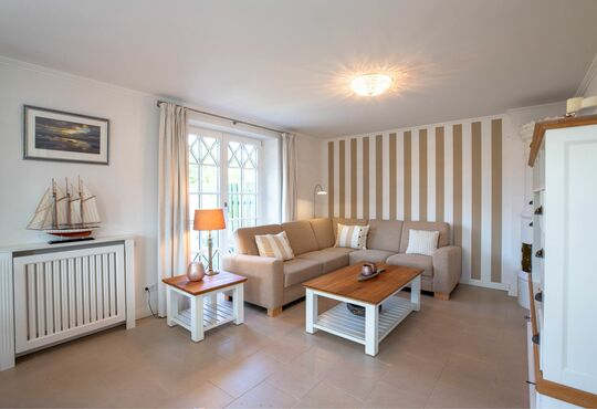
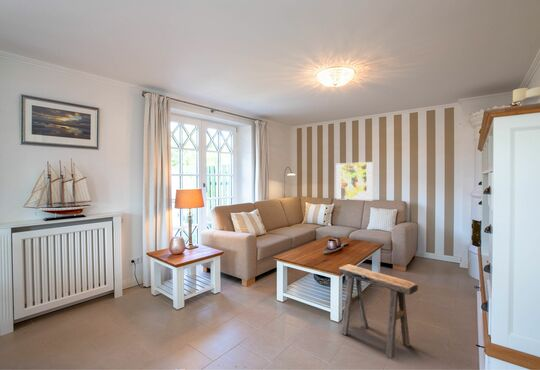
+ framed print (353, 181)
+ stool (364, 309)
